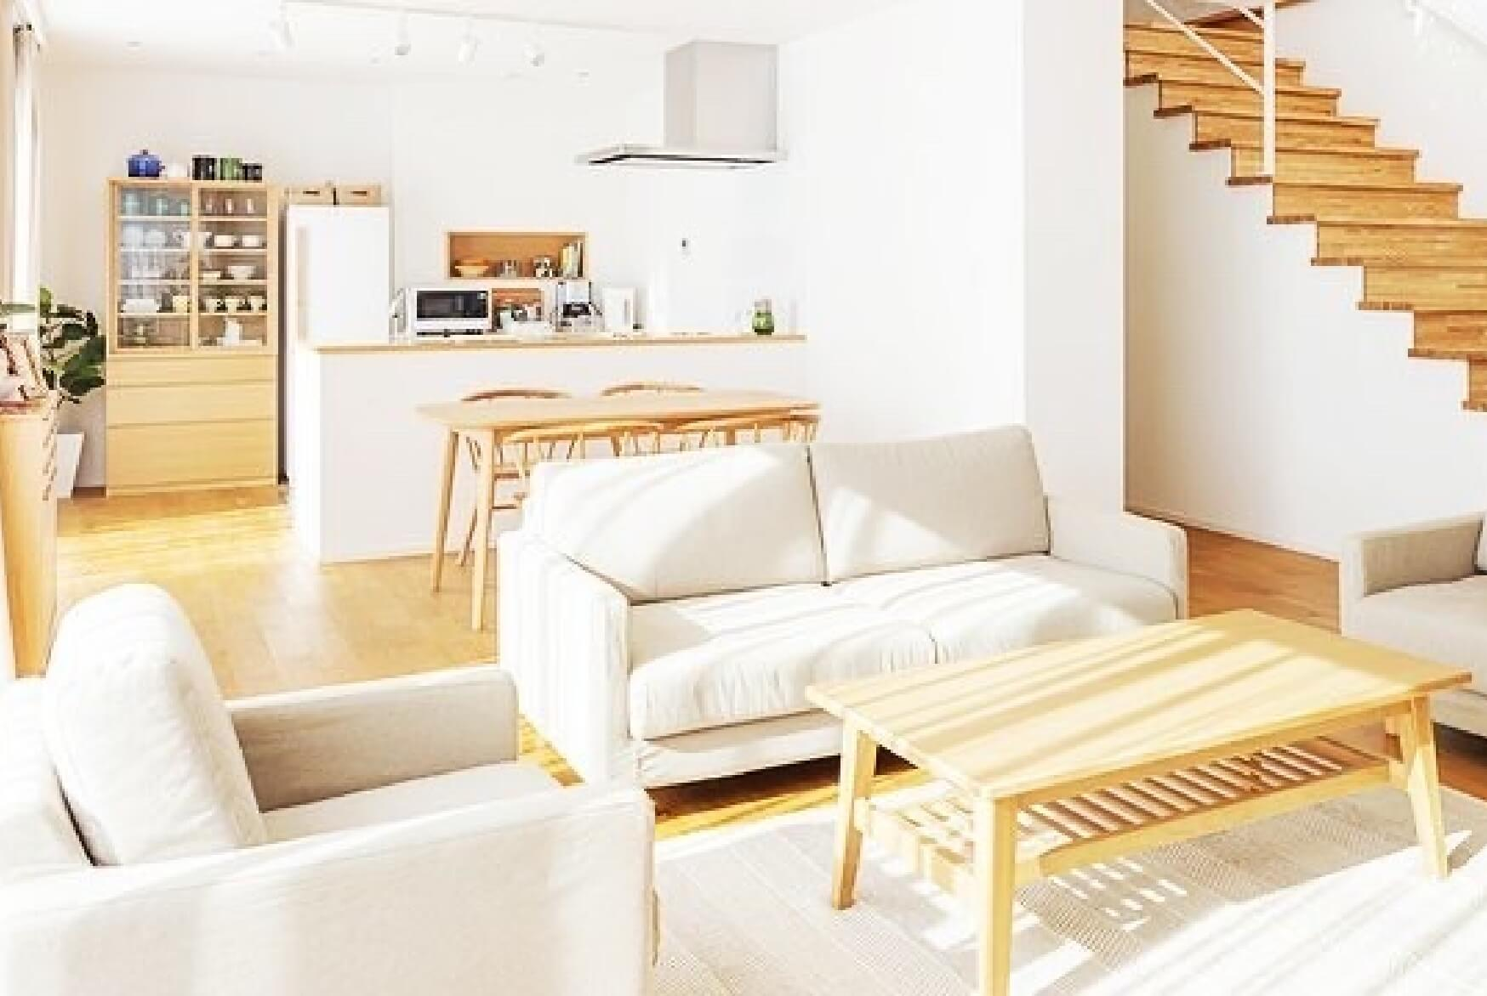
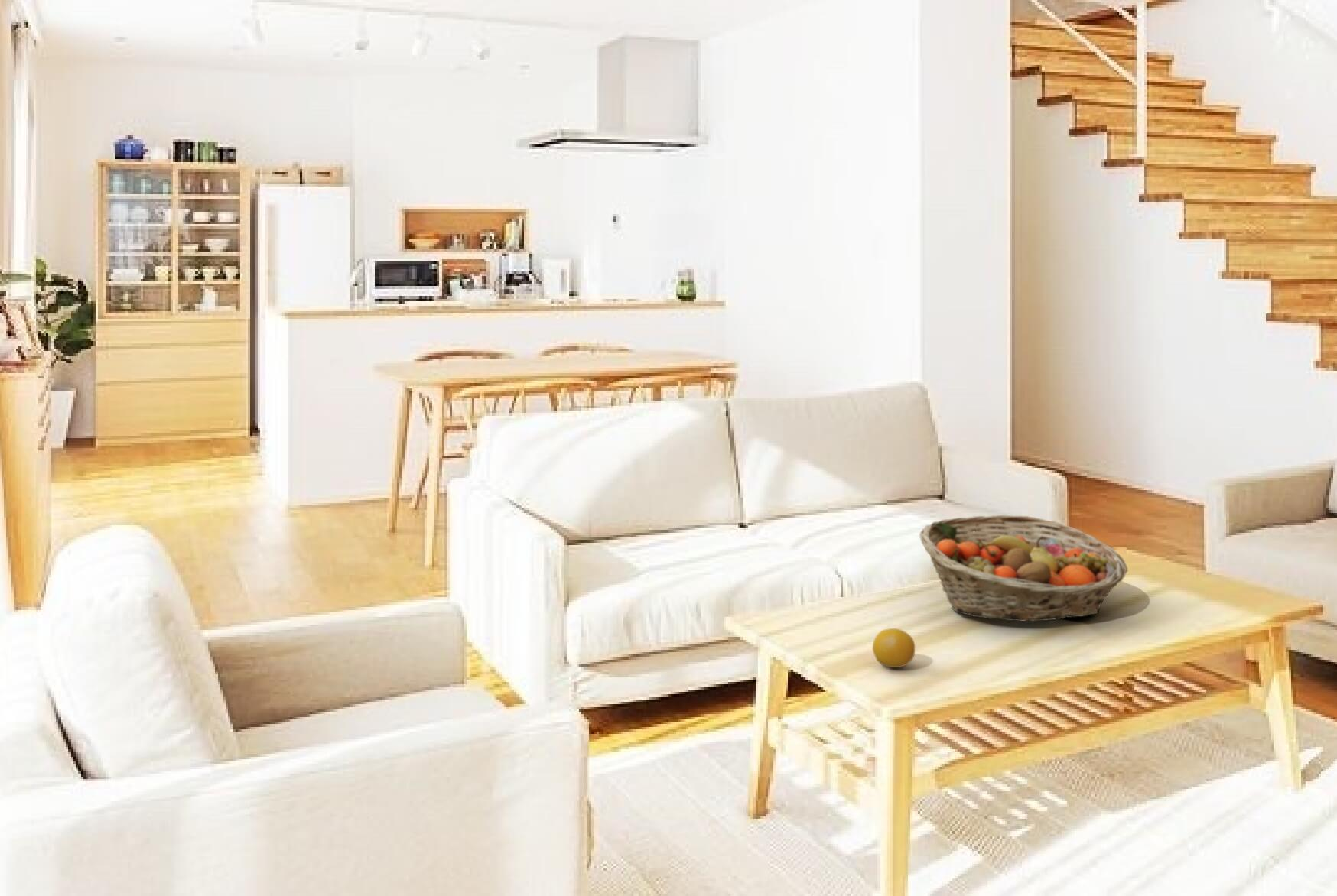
+ fruit (893, 648)
+ fruit basket (1020, 566)
